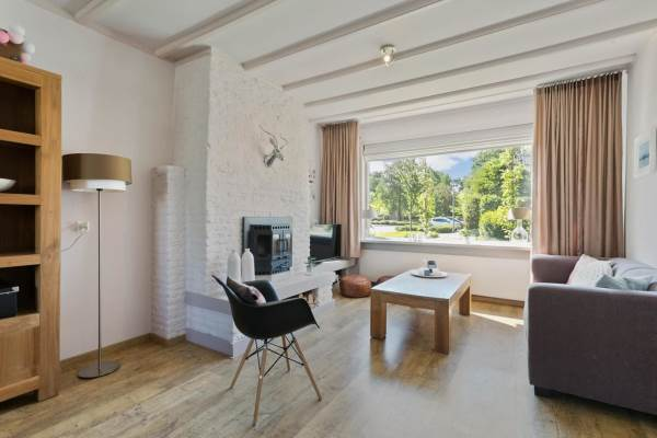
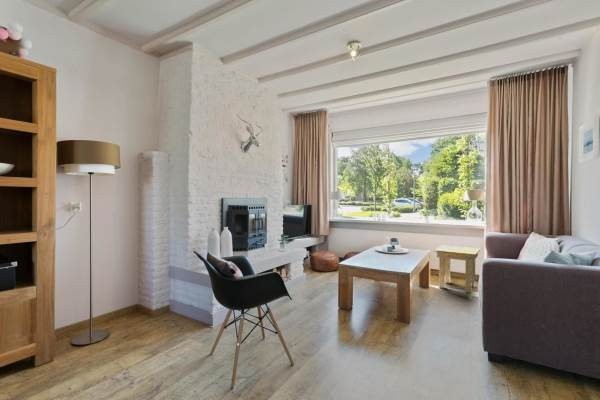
+ side table (449, 268)
